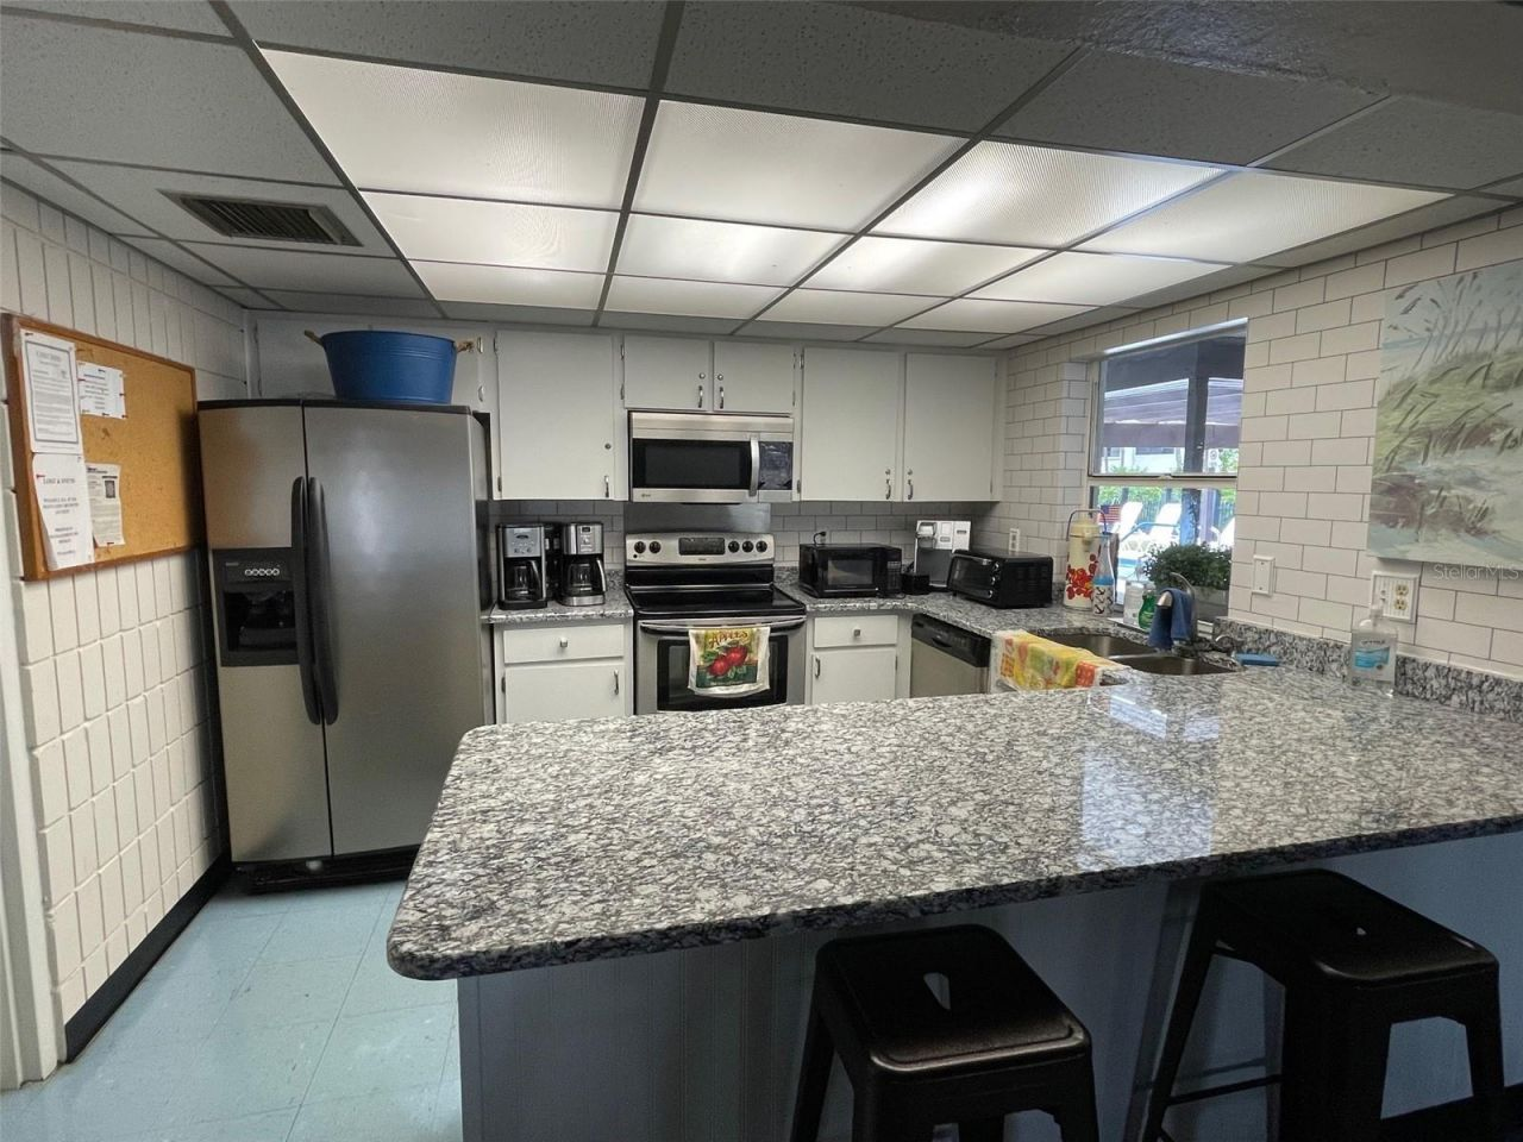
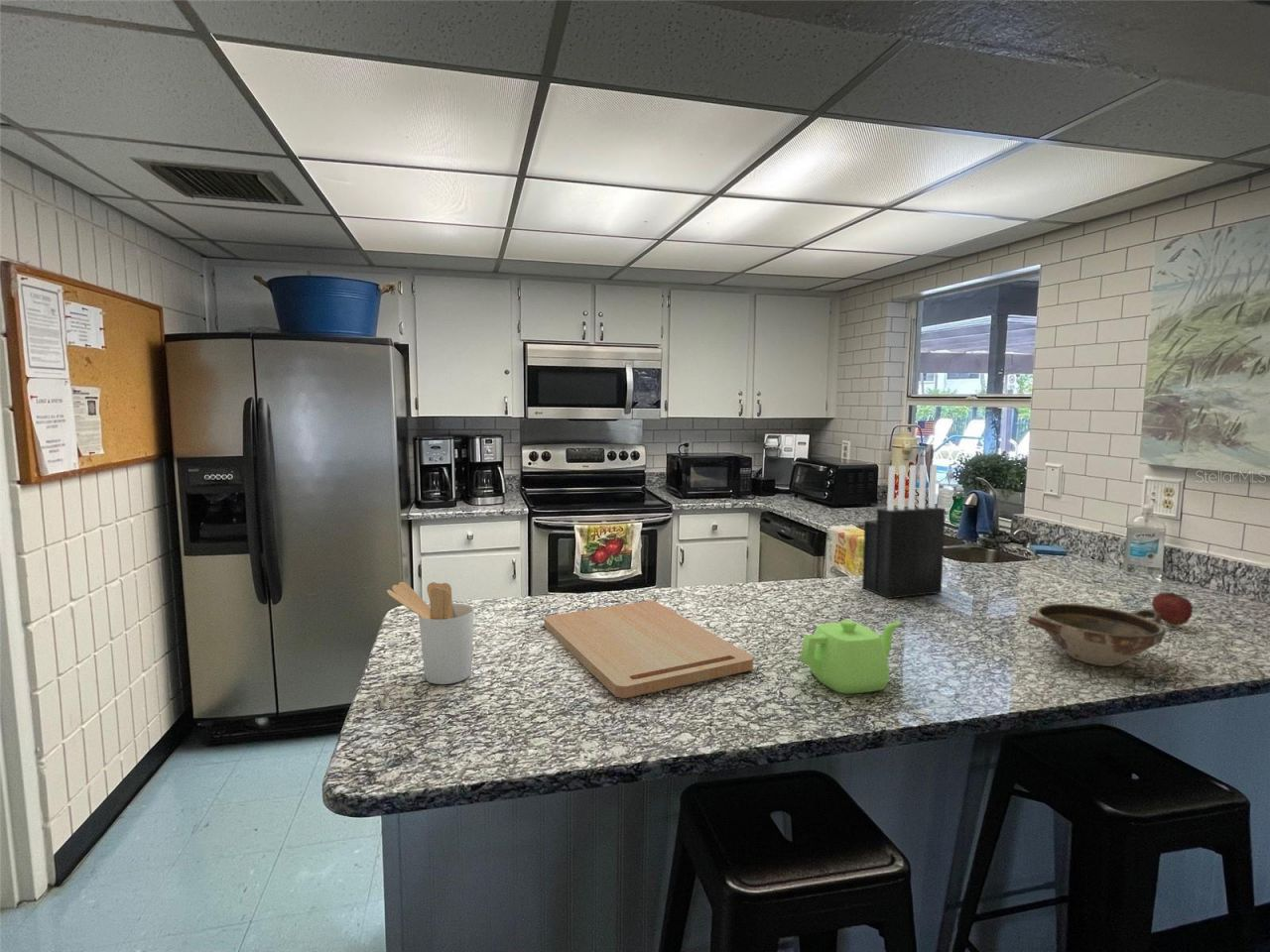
+ knife block (900, 528)
+ bowl (1095, 635)
+ fruit (1171, 608)
+ teapot (851, 650)
+ utensil holder (432, 628)
+ cutting board (639, 640)
